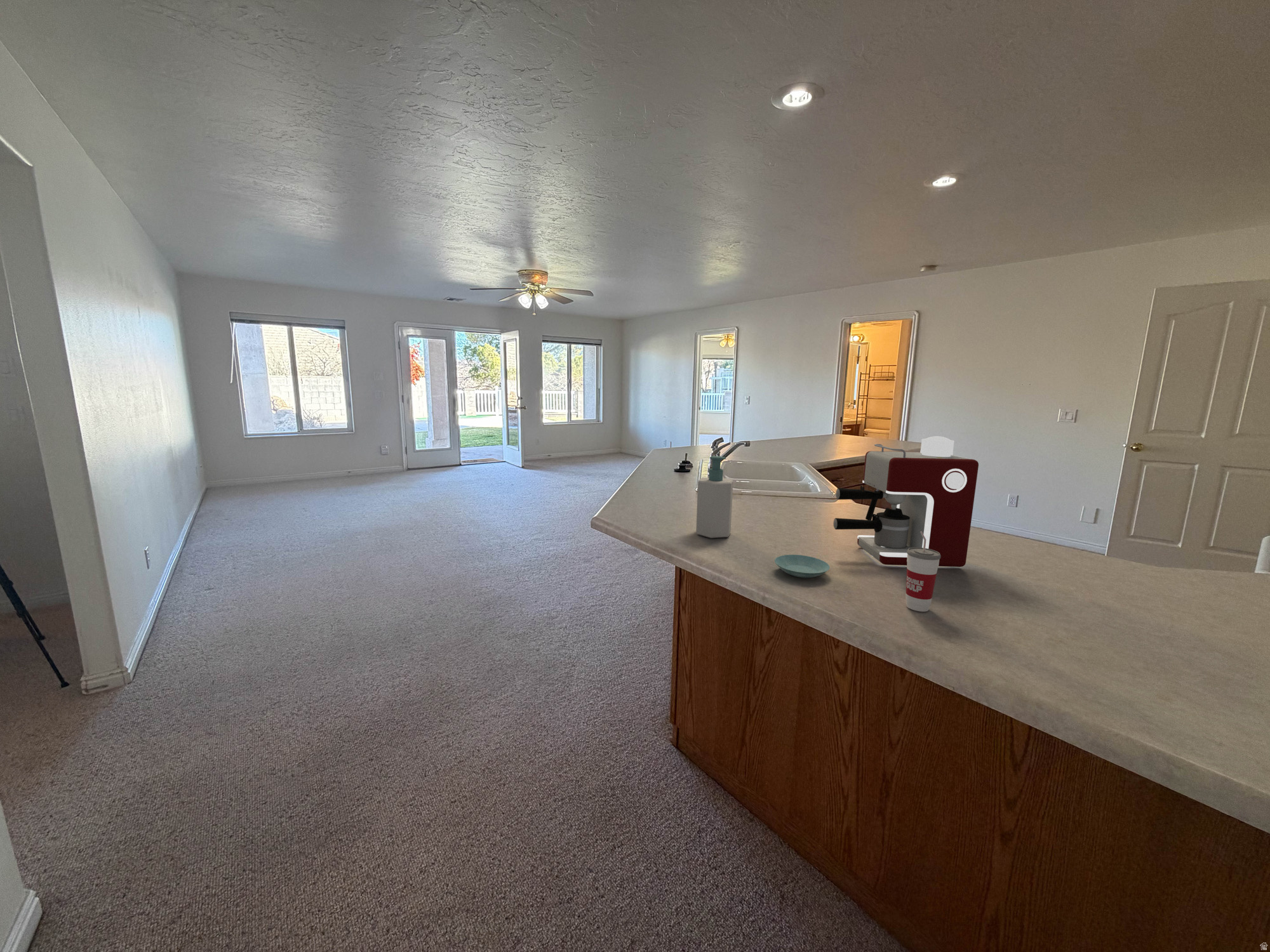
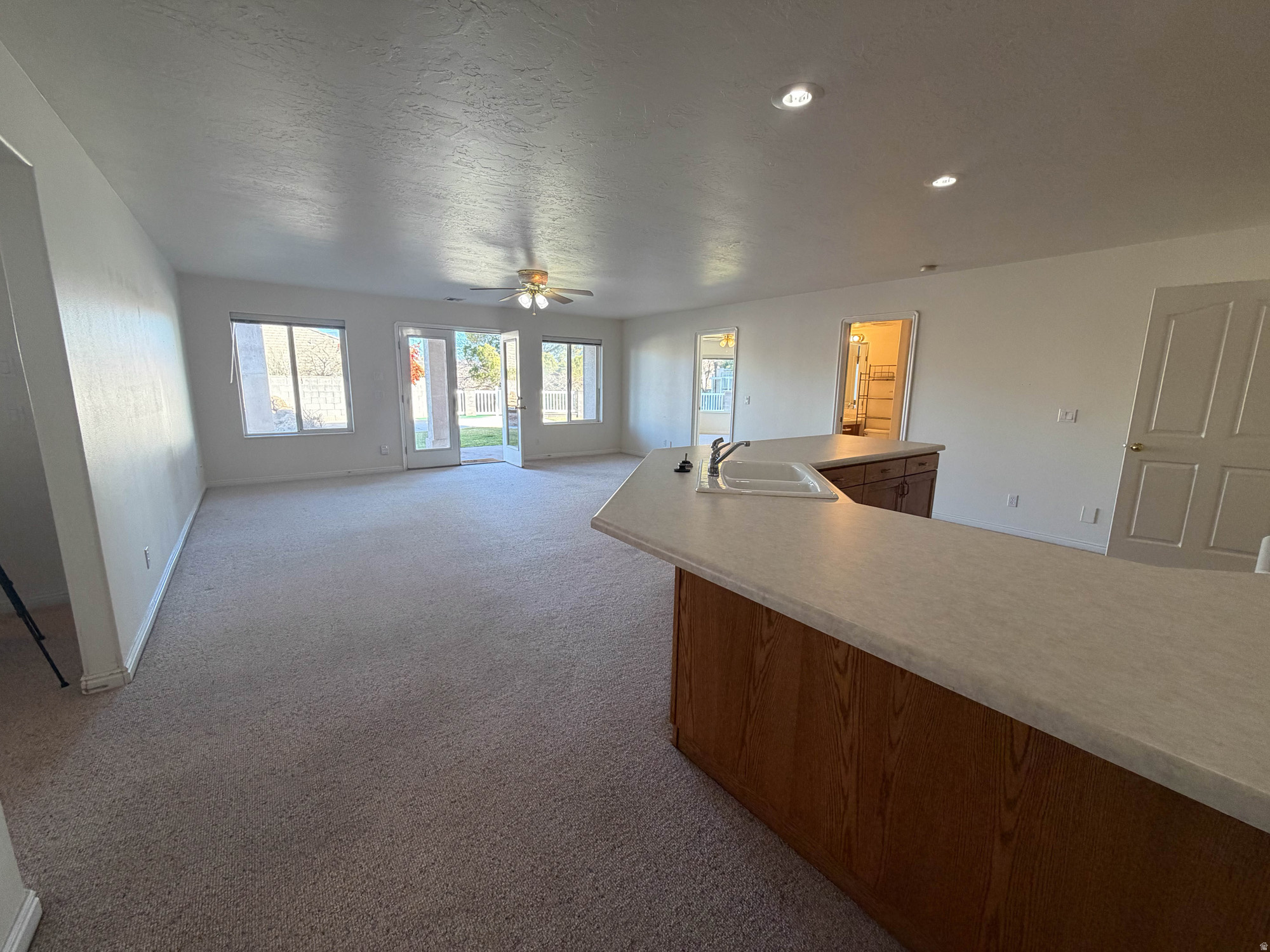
- saucer (801, 567)
- soap bottle (715, 495)
- coffee maker (895, 497)
- cup (921, 570)
